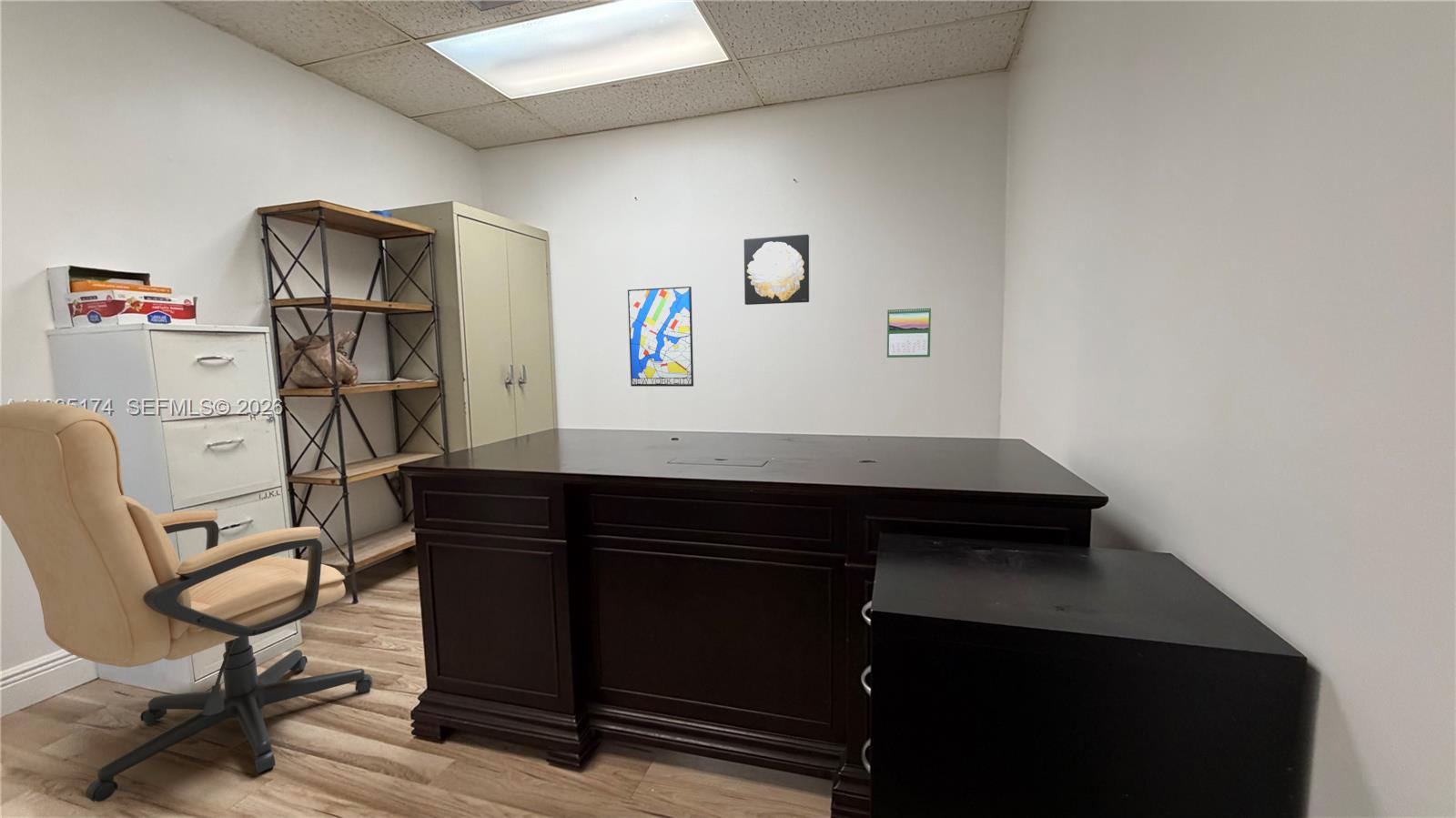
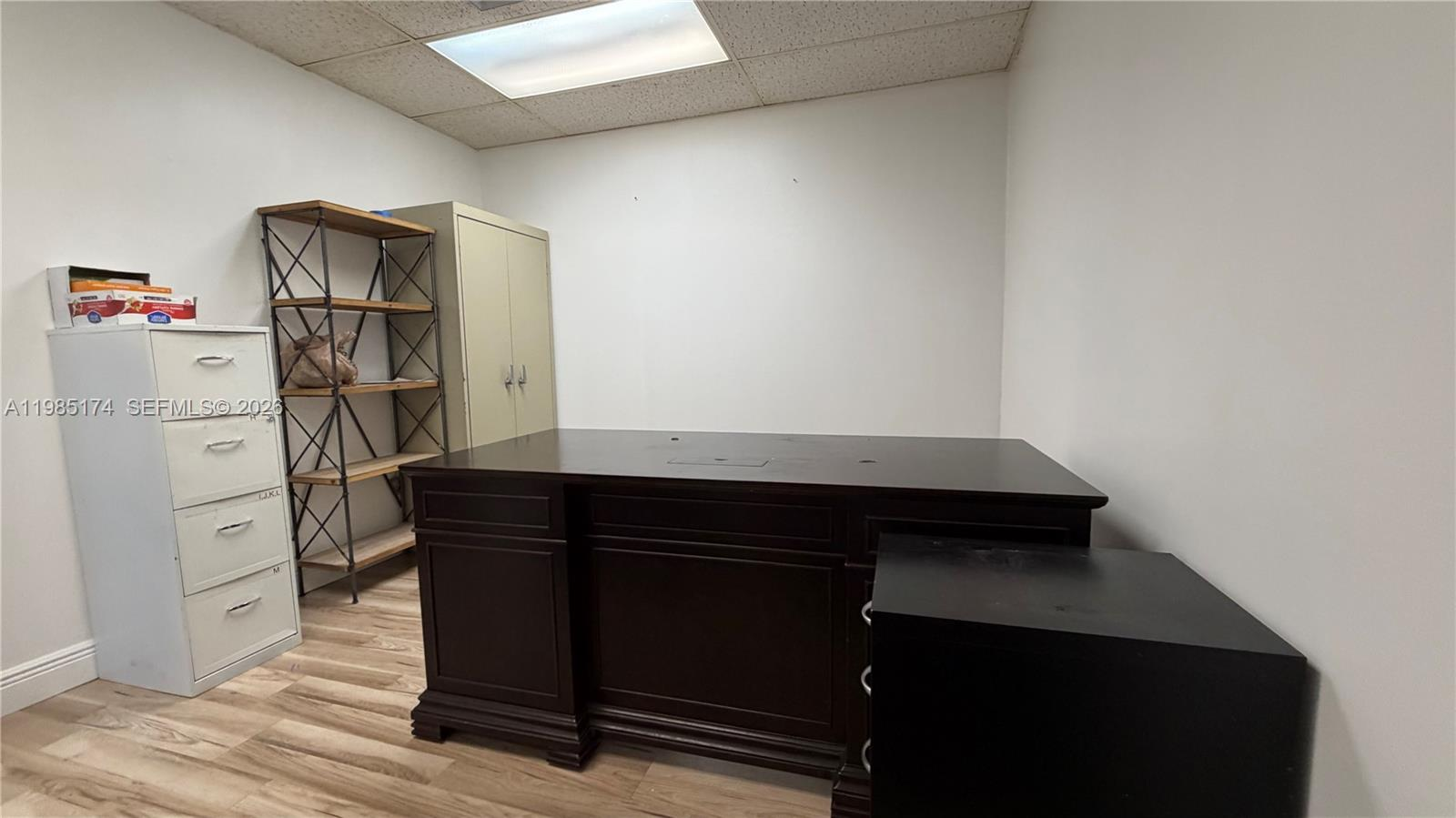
- wall art (776, 270)
- wall art (660, 338)
- chair (207, 568)
- calendar (908, 332)
